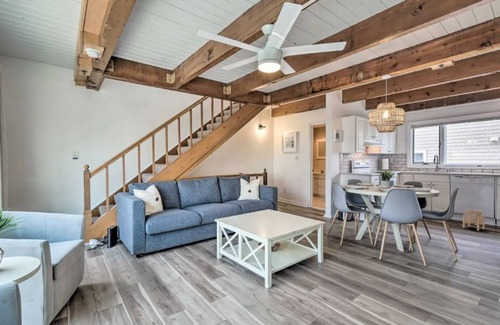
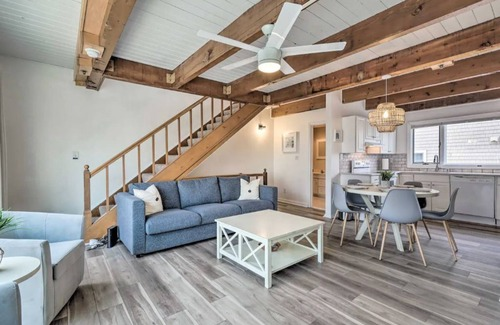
- planter (473, 219)
